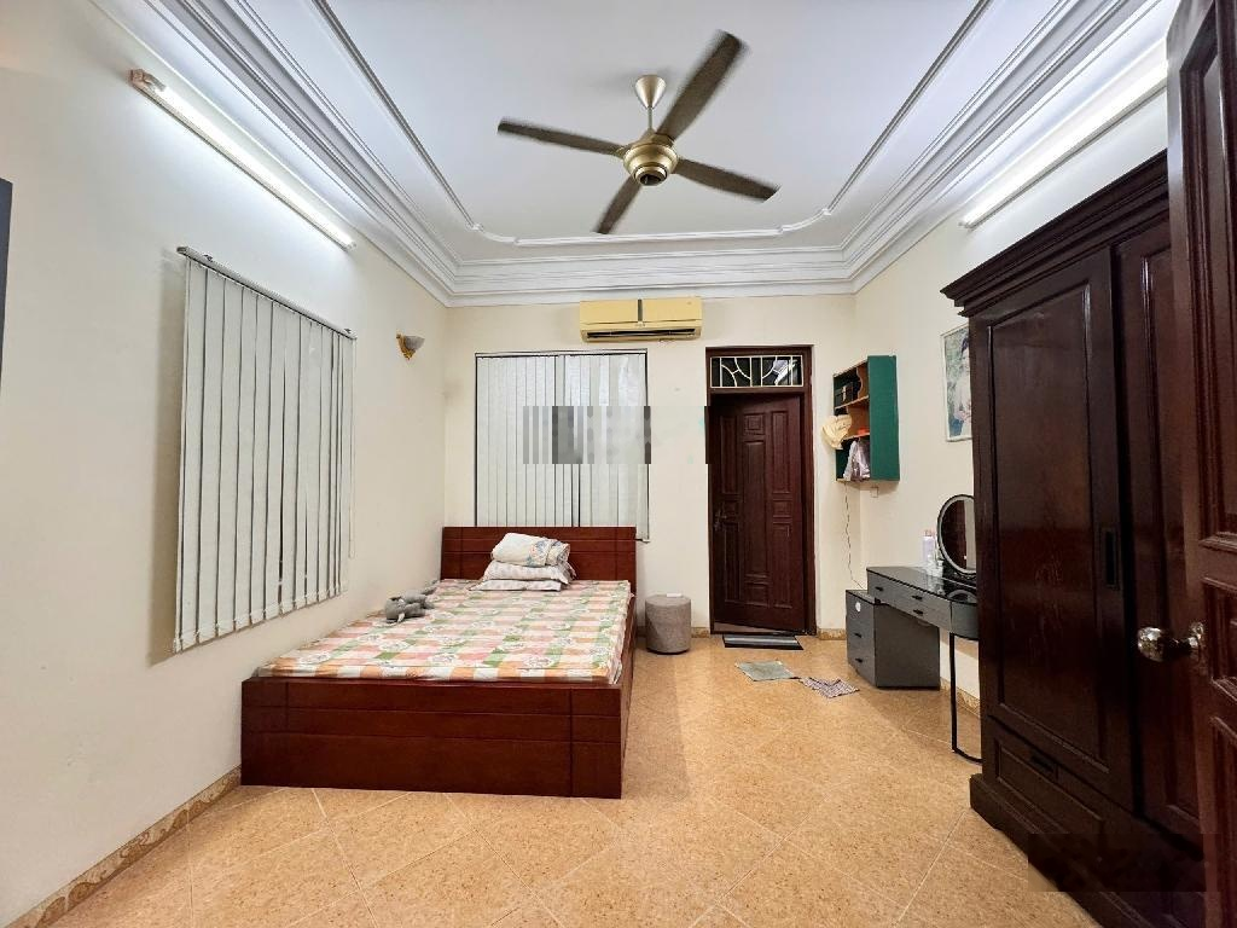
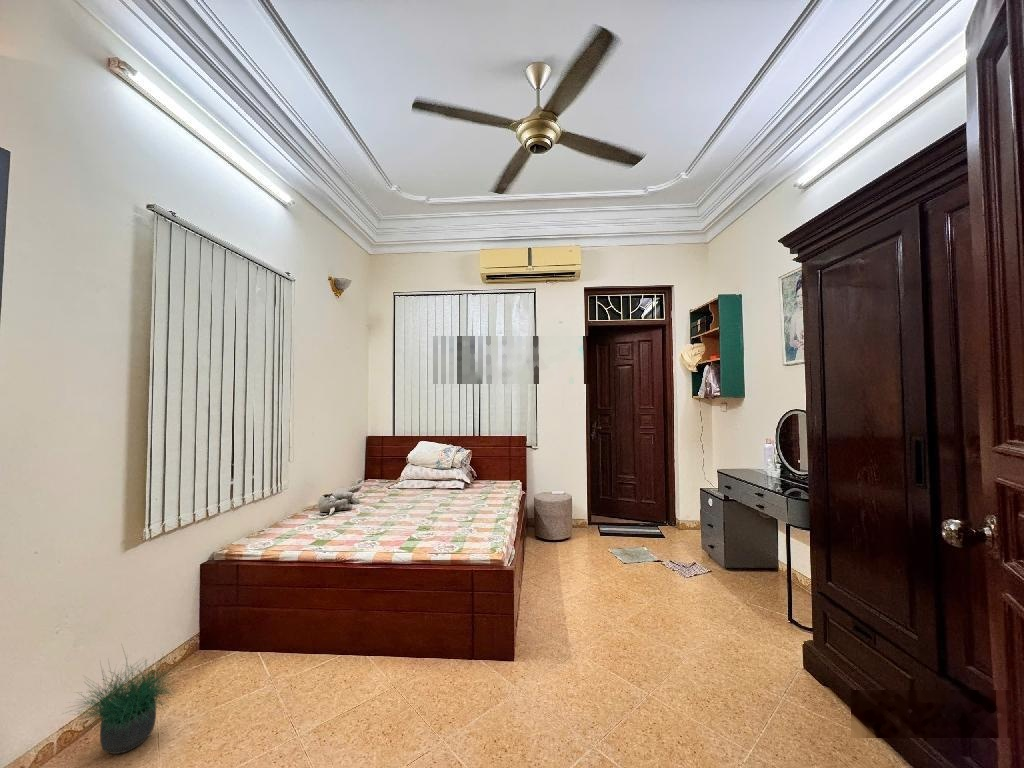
+ potted plant (130, 694)
